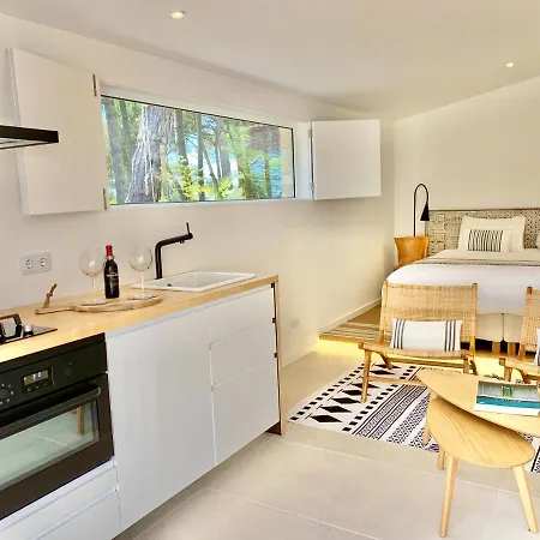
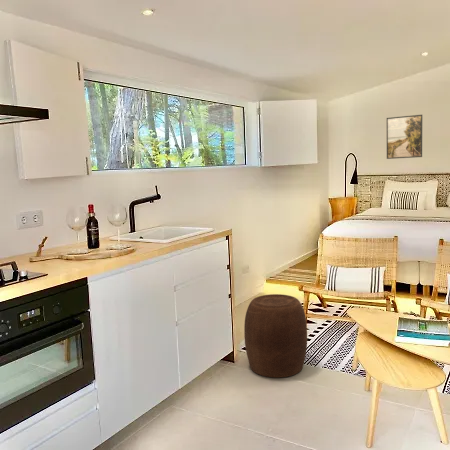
+ stool (275, 333)
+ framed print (404, 137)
